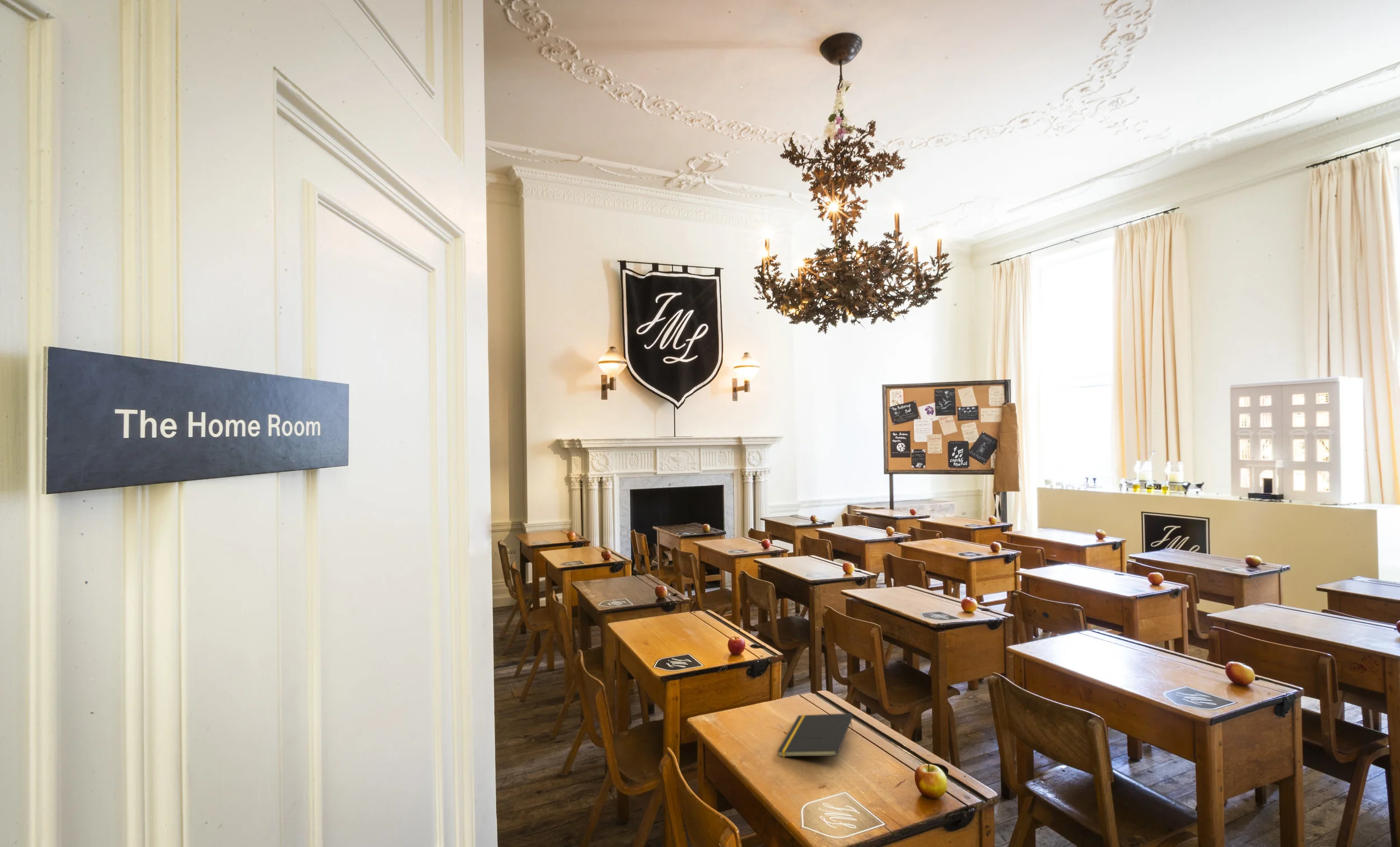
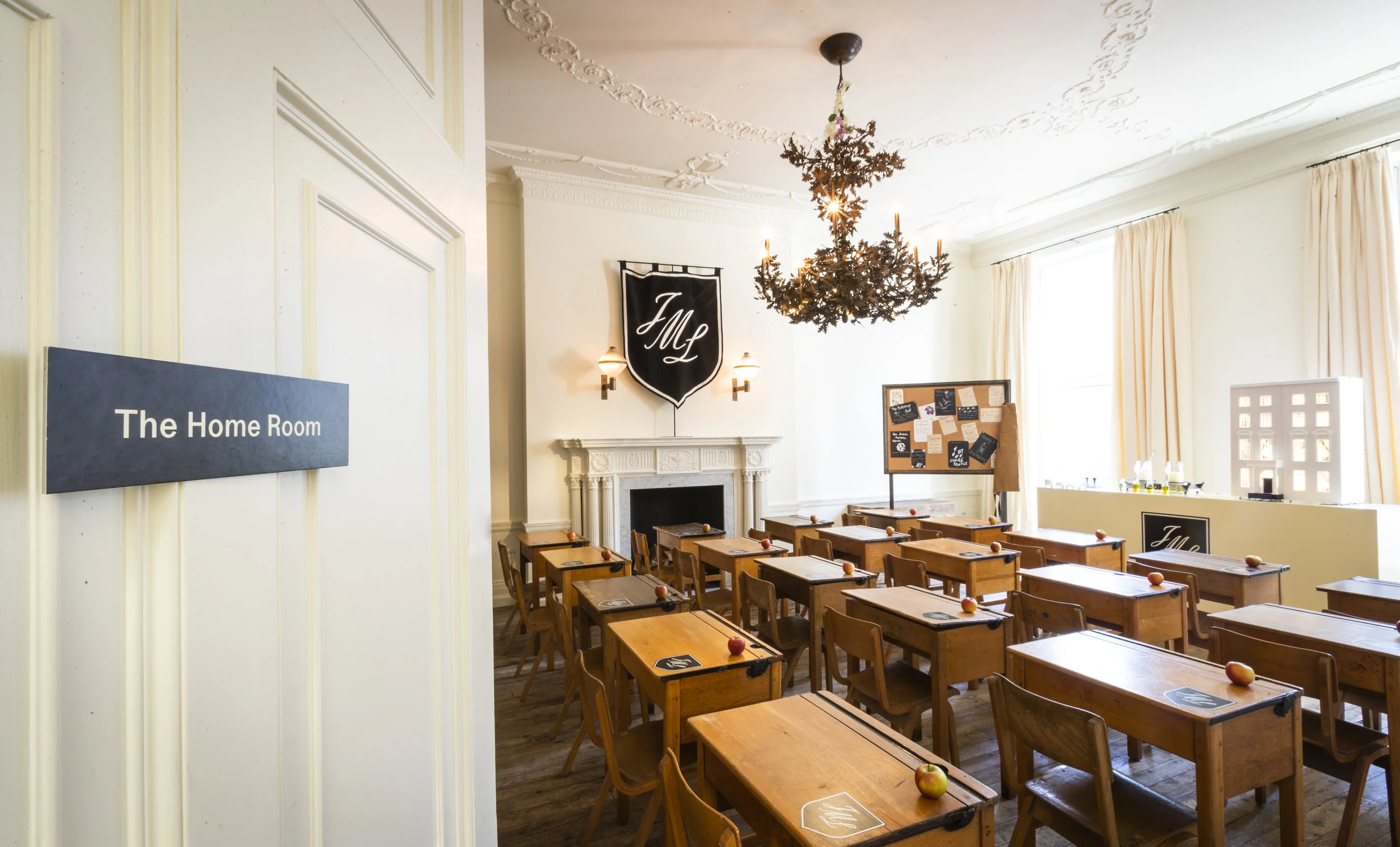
- notepad (816, 734)
